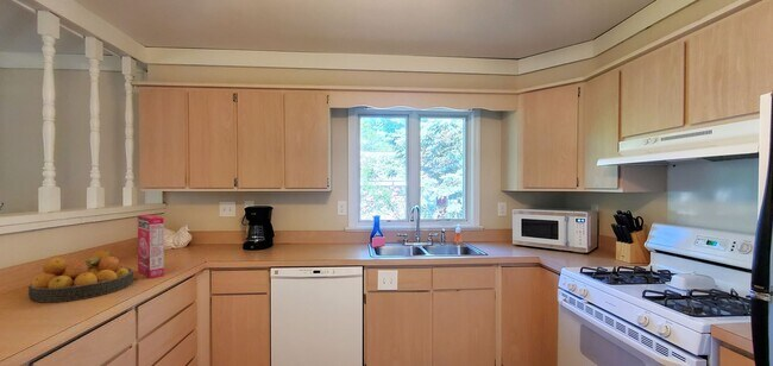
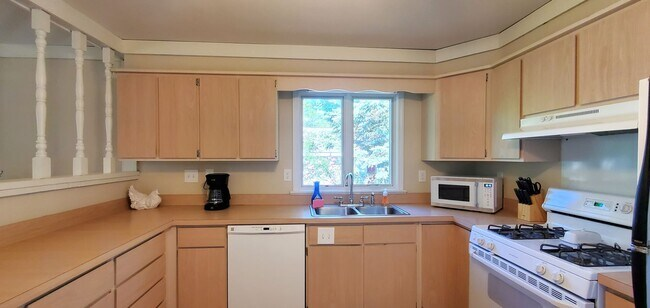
- fruit bowl (84, 271)
- cereal box (150, 245)
